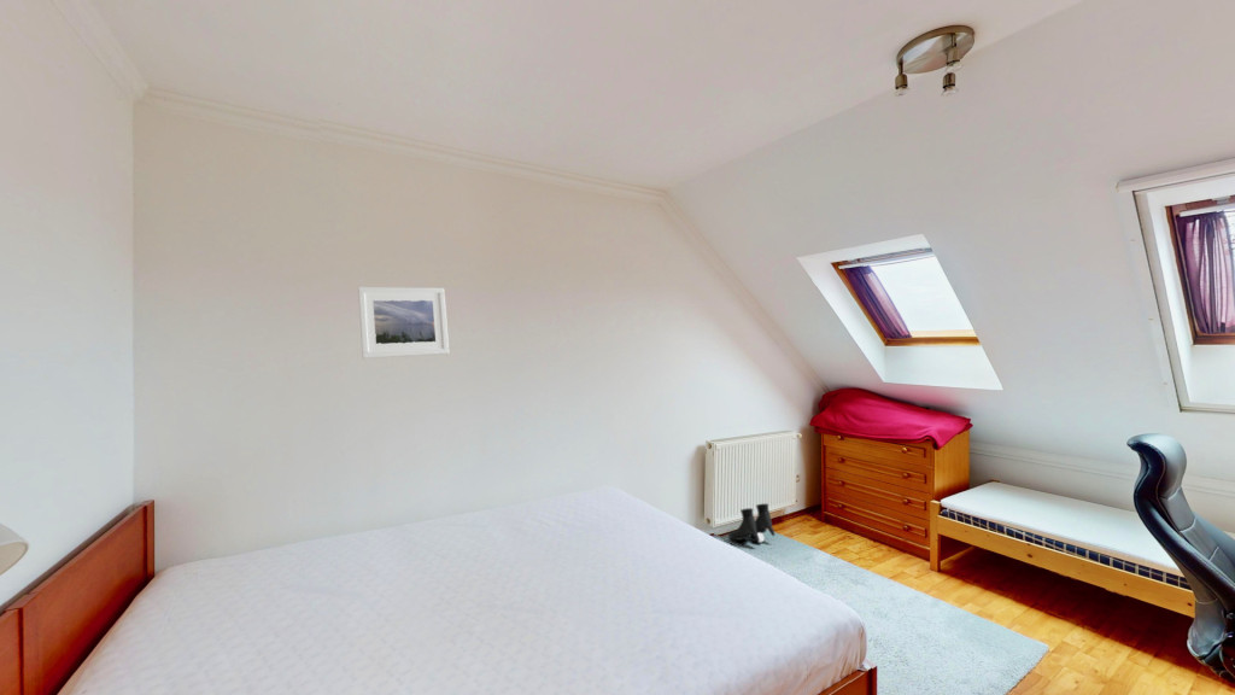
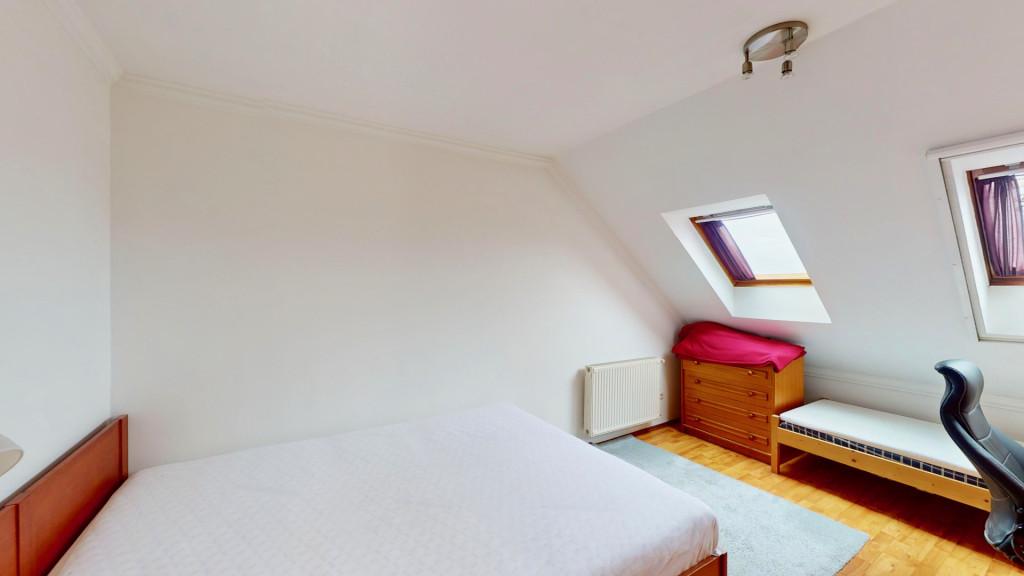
- boots (749, 520)
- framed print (404, 321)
